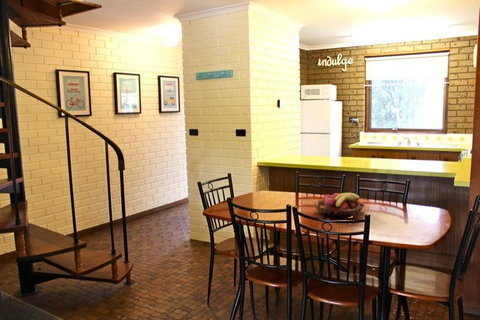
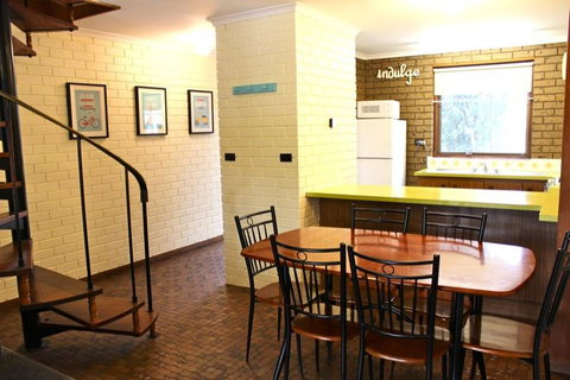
- fruit basket (339, 203)
